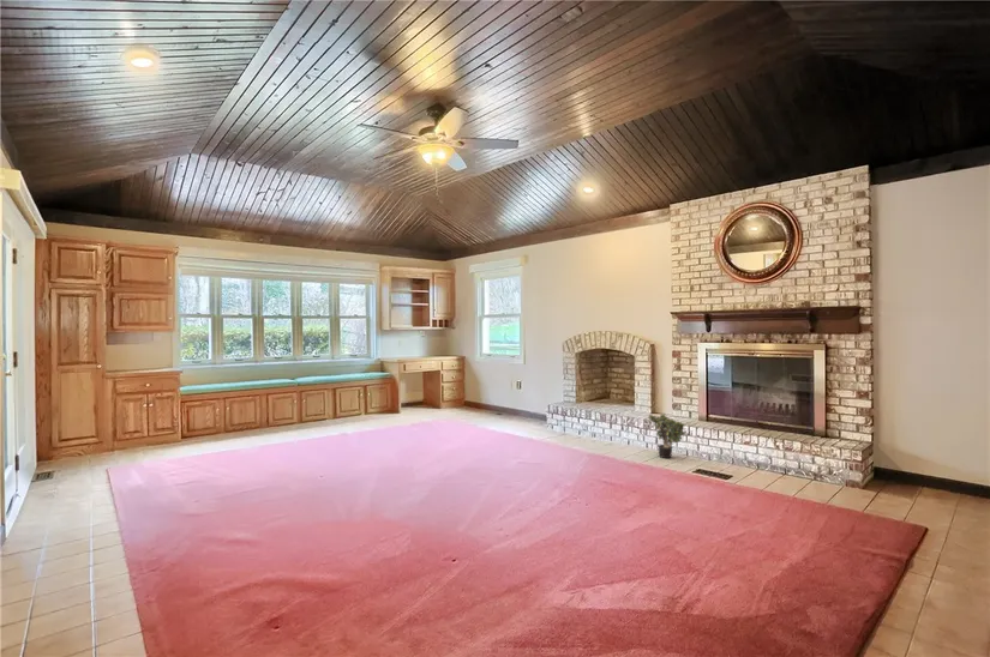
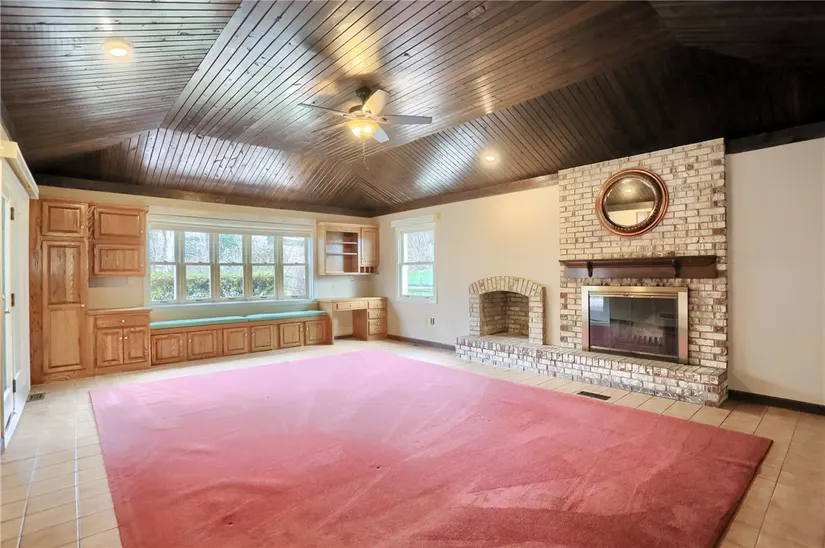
- potted plant (665, 435)
